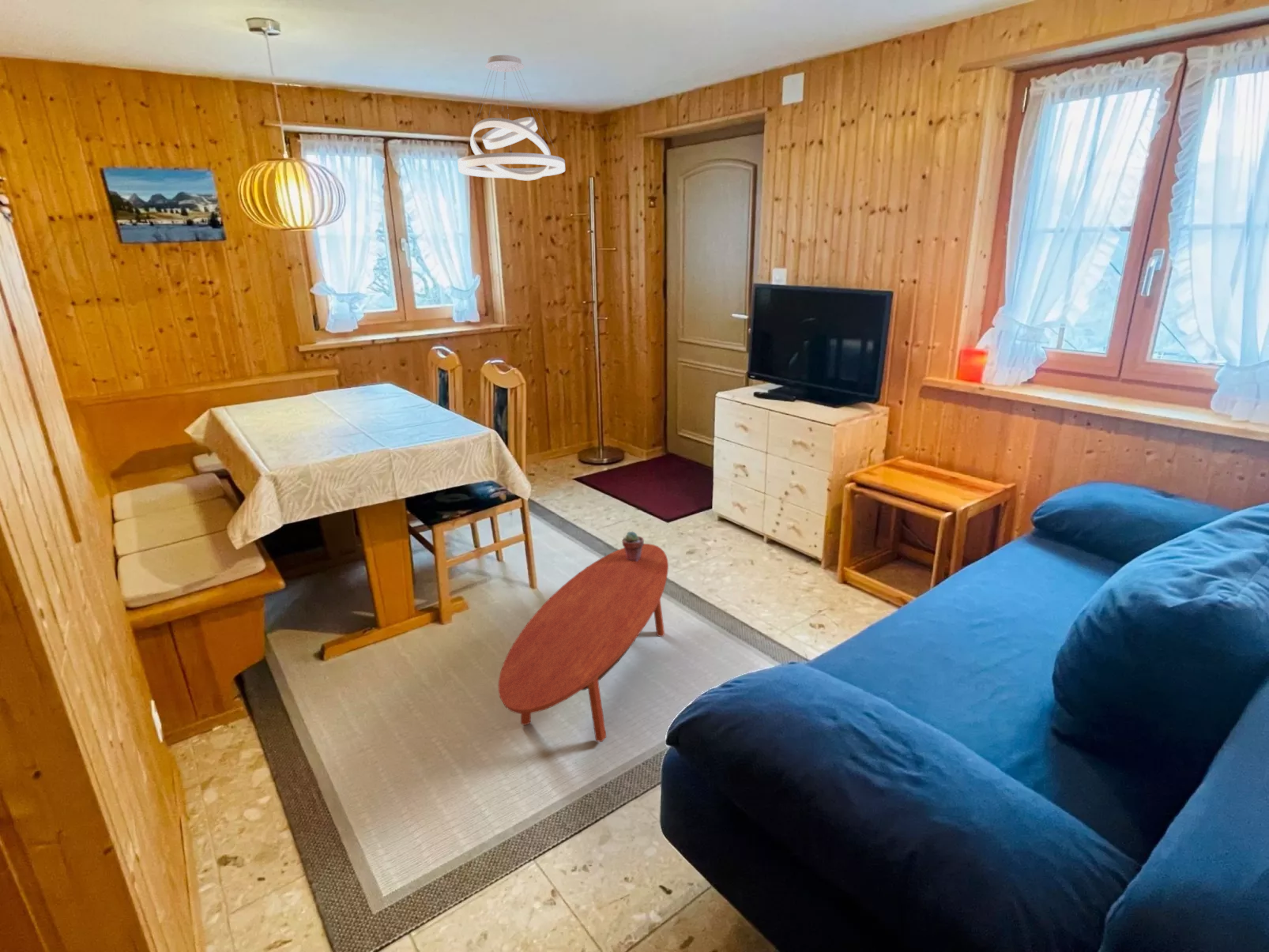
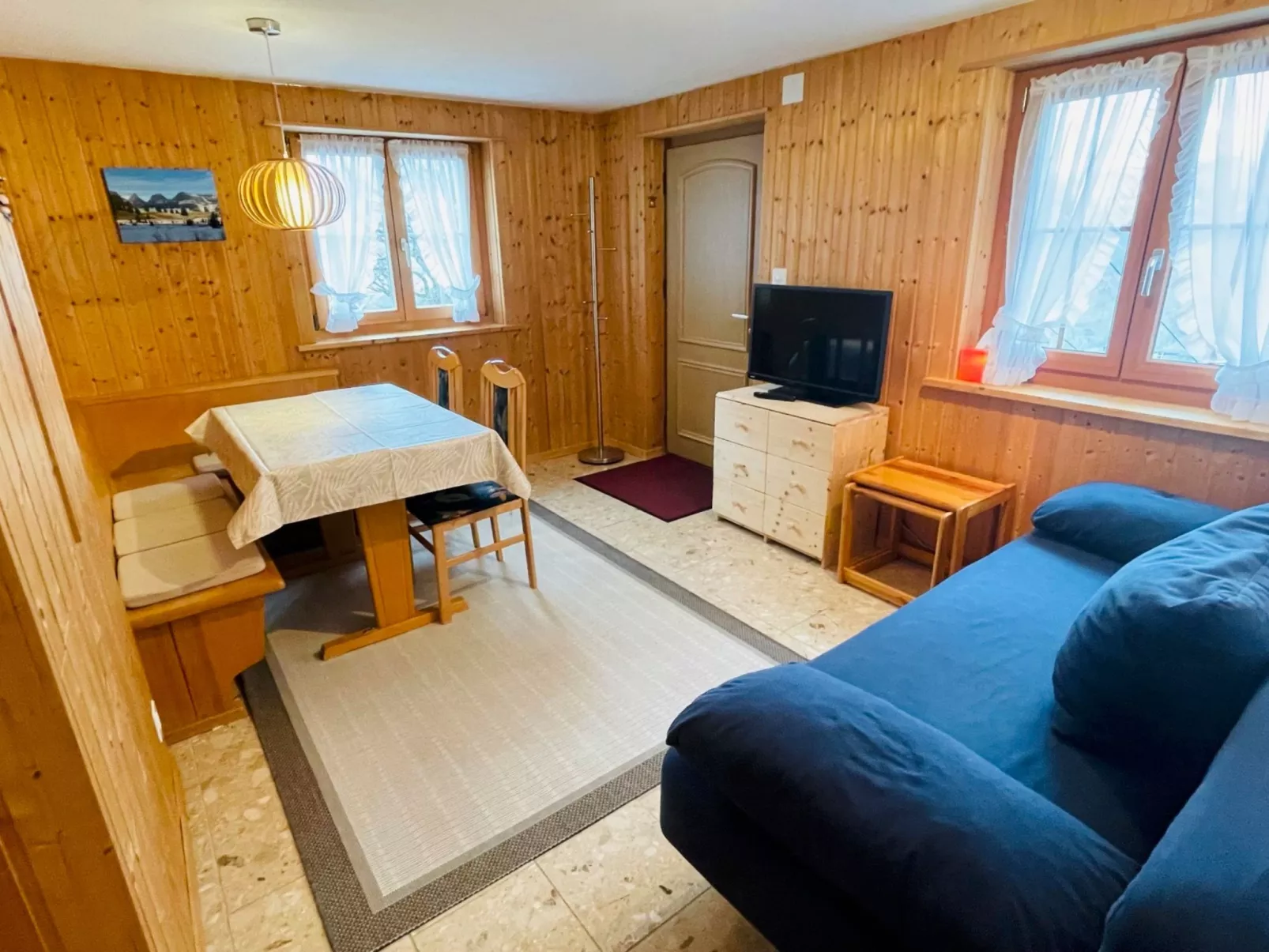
- coffee table (598, 642)
- potted succulent (632, 544)
- pendant light (508, 119)
